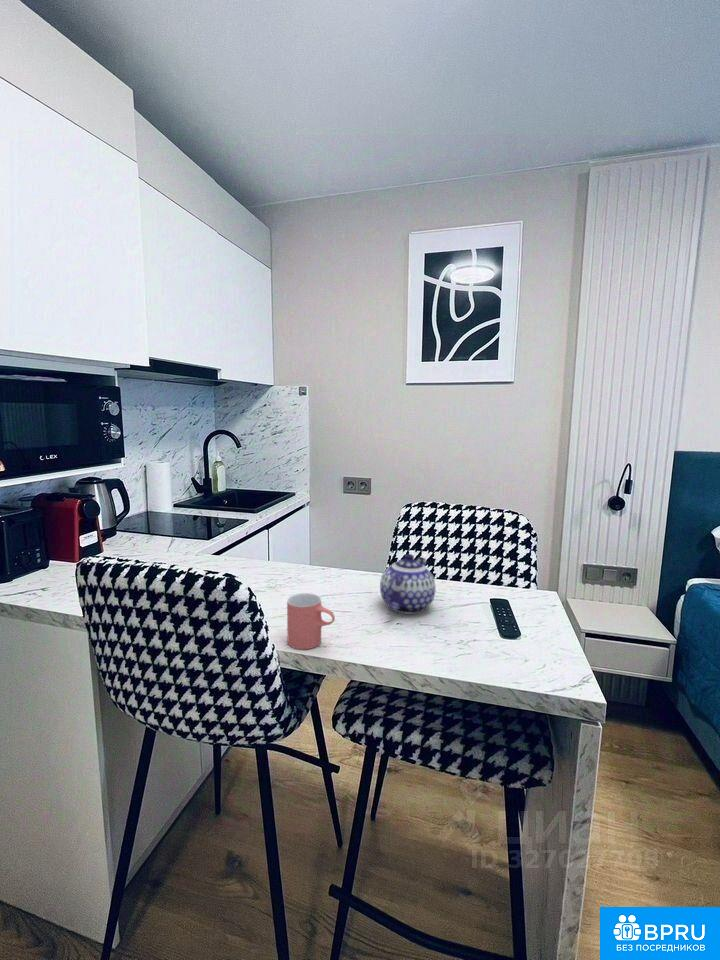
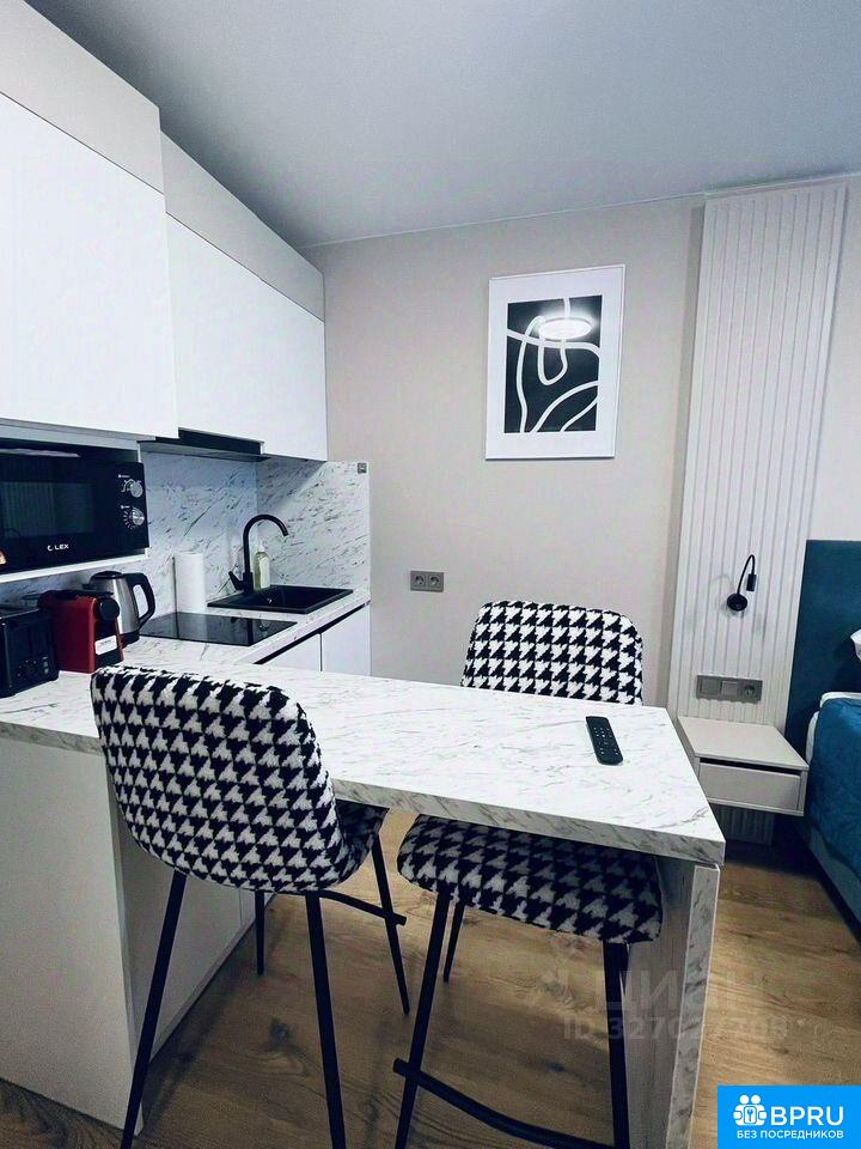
- cup (311, 621)
- teapot (407, 580)
